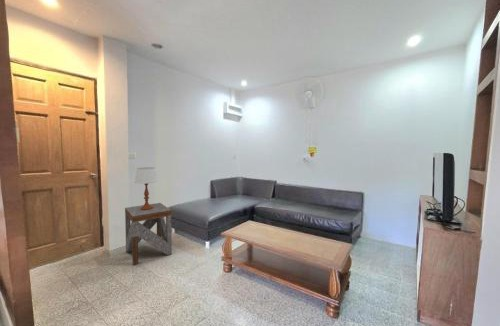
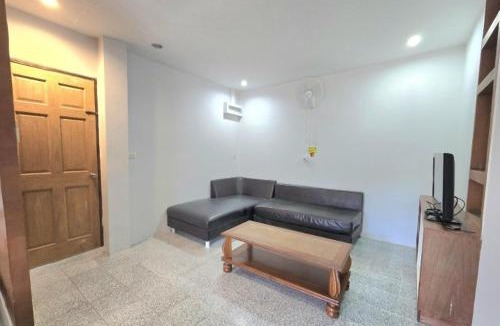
- side table (148, 230)
- table lamp (146, 188)
